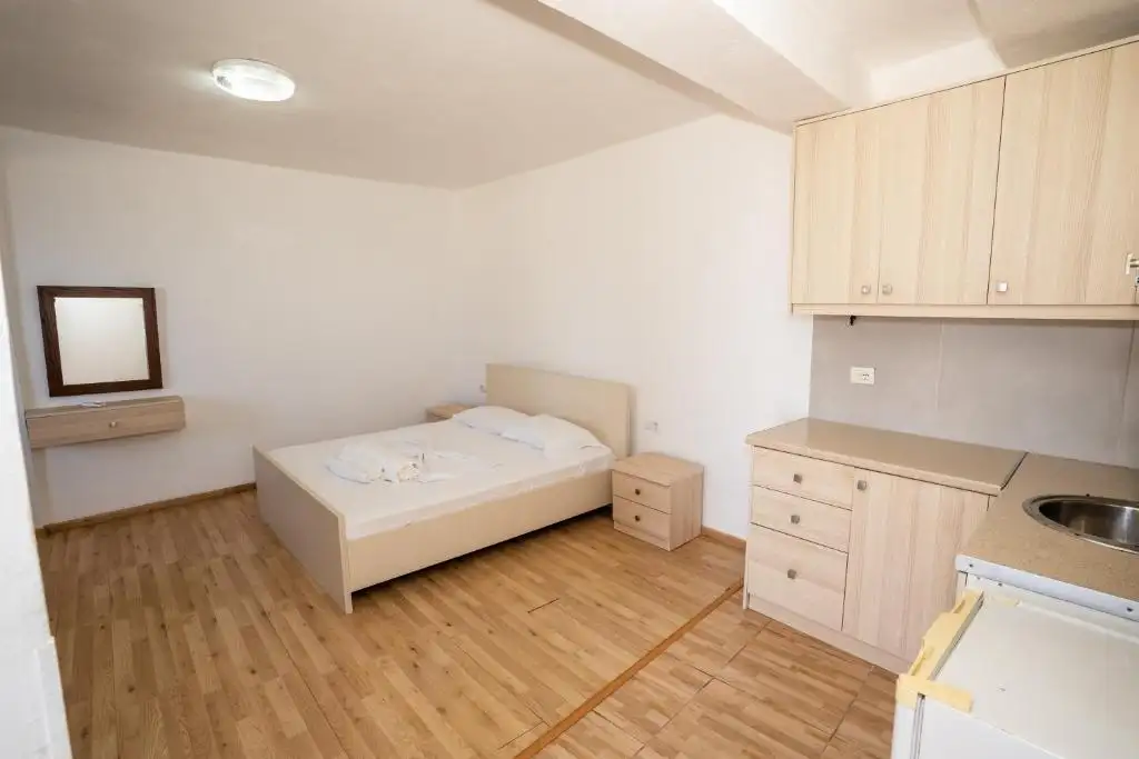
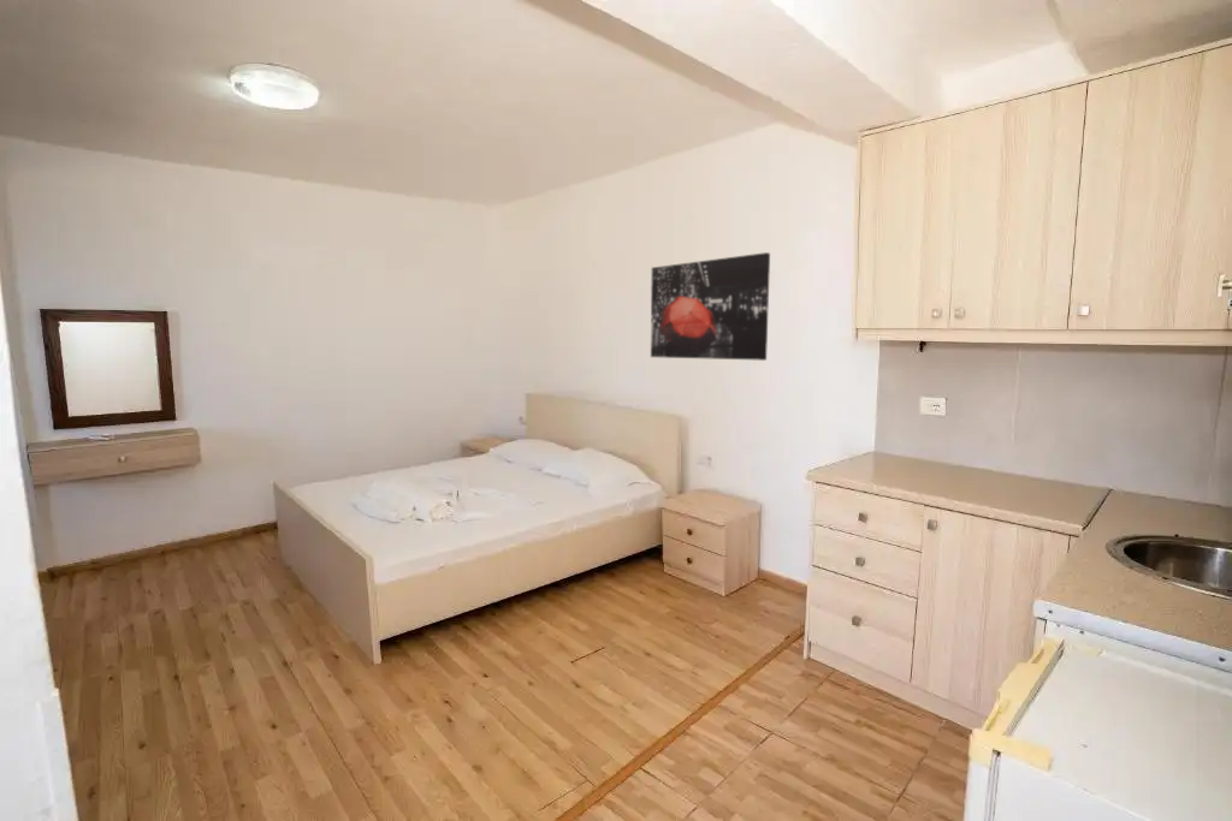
+ wall art (704, 310)
